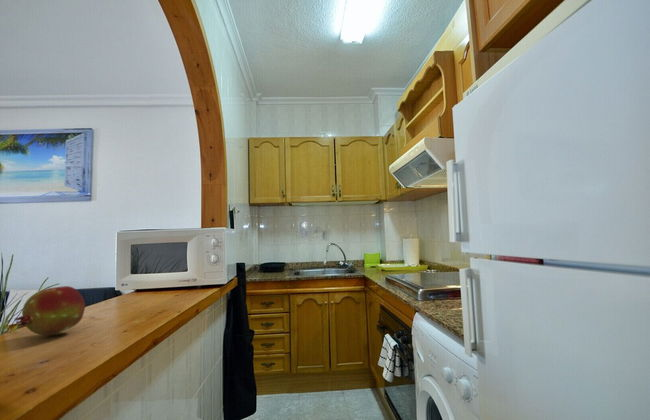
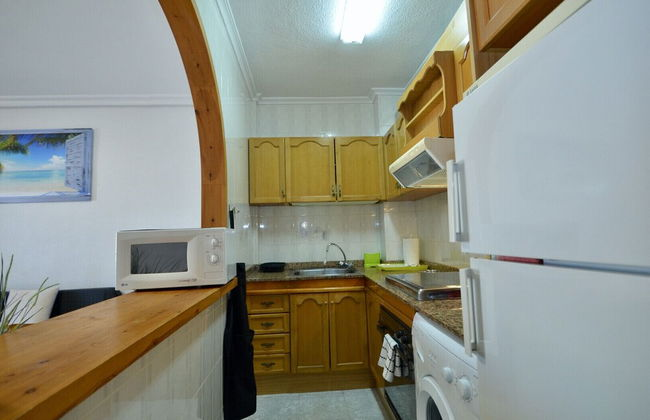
- fruit (50, 311)
